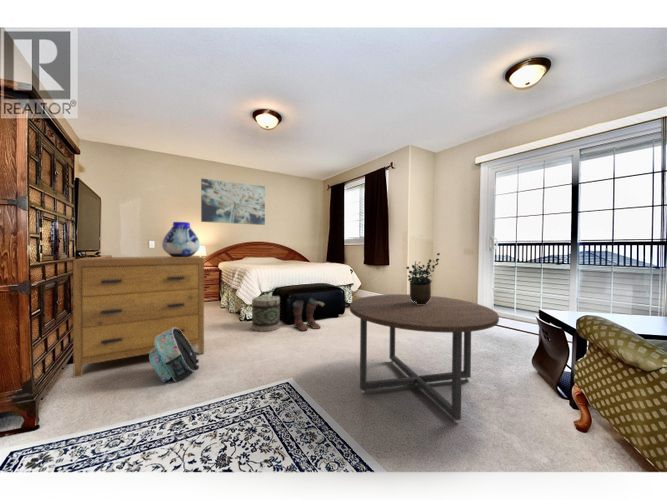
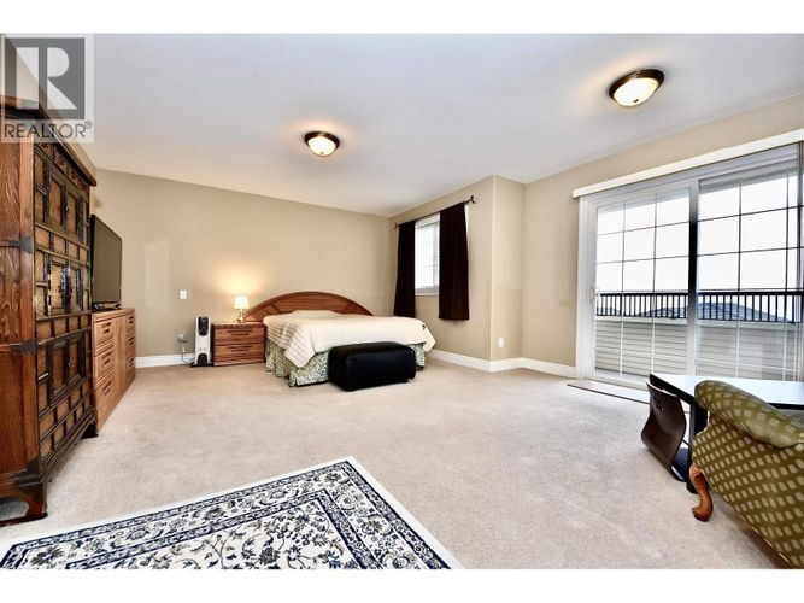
- vase (181, 239)
- backpack (175, 351)
- potted plant (421, 278)
- dresser (146, 306)
- wall art (234, 203)
- basket (266, 311)
- coffee table (417, 330)
- boots (309, 312)
